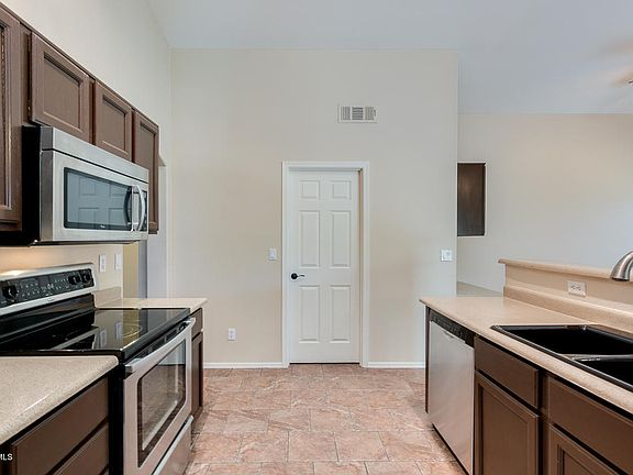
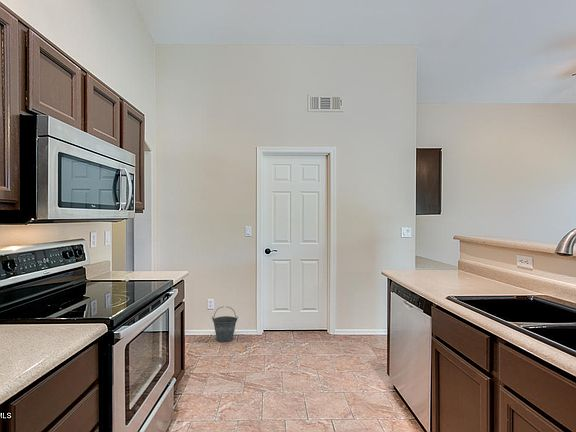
+ bucket (224, 322)
